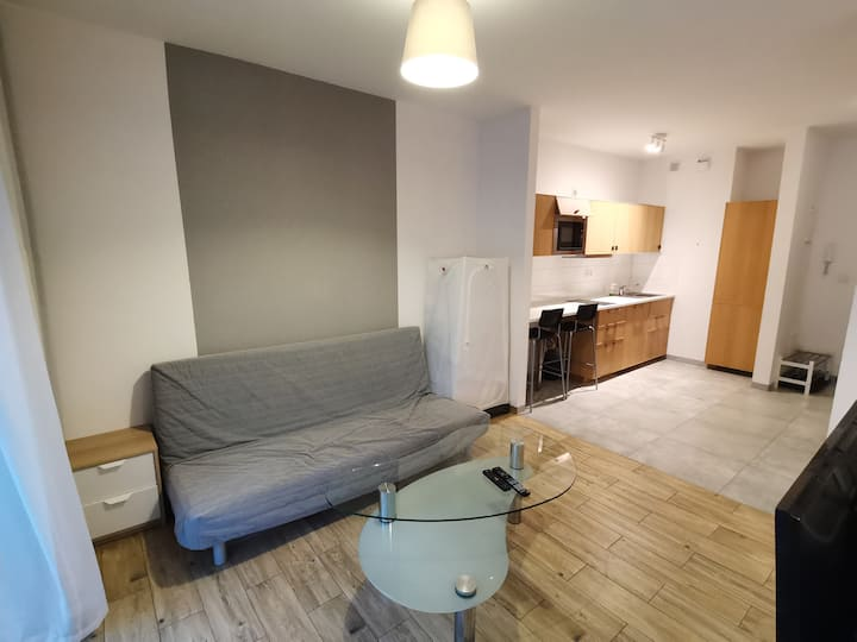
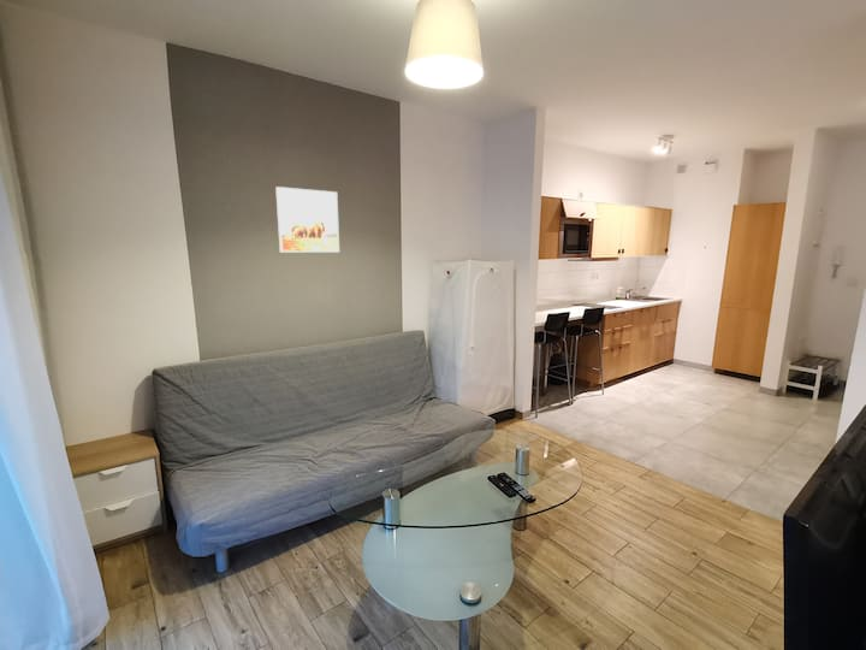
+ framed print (309, 220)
